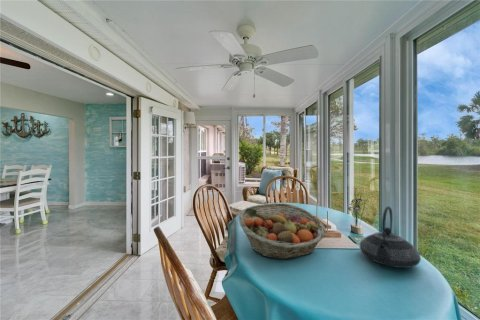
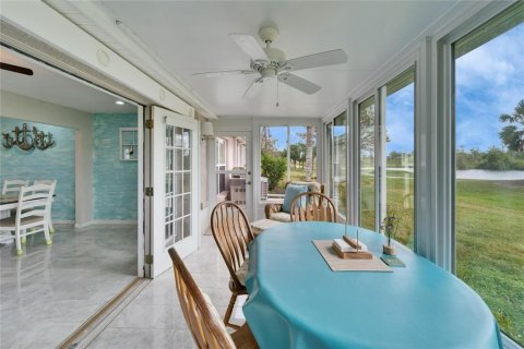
- fruit basket (281, 227)
- teapot (387, 234)
